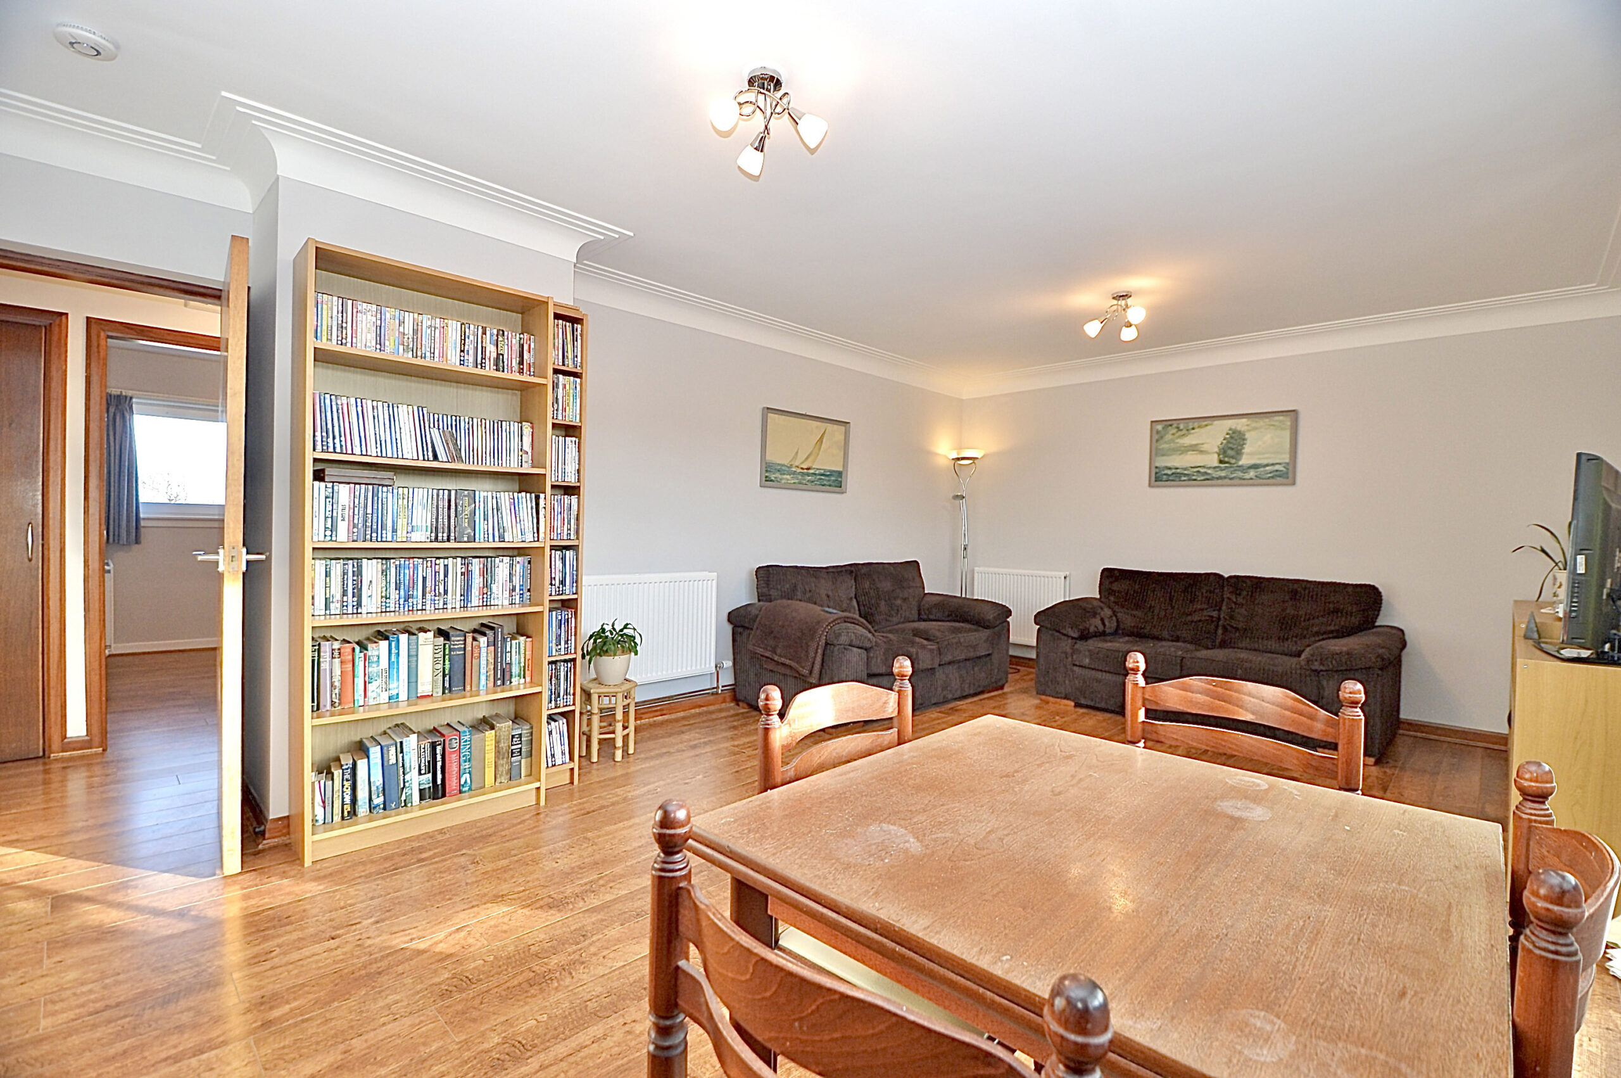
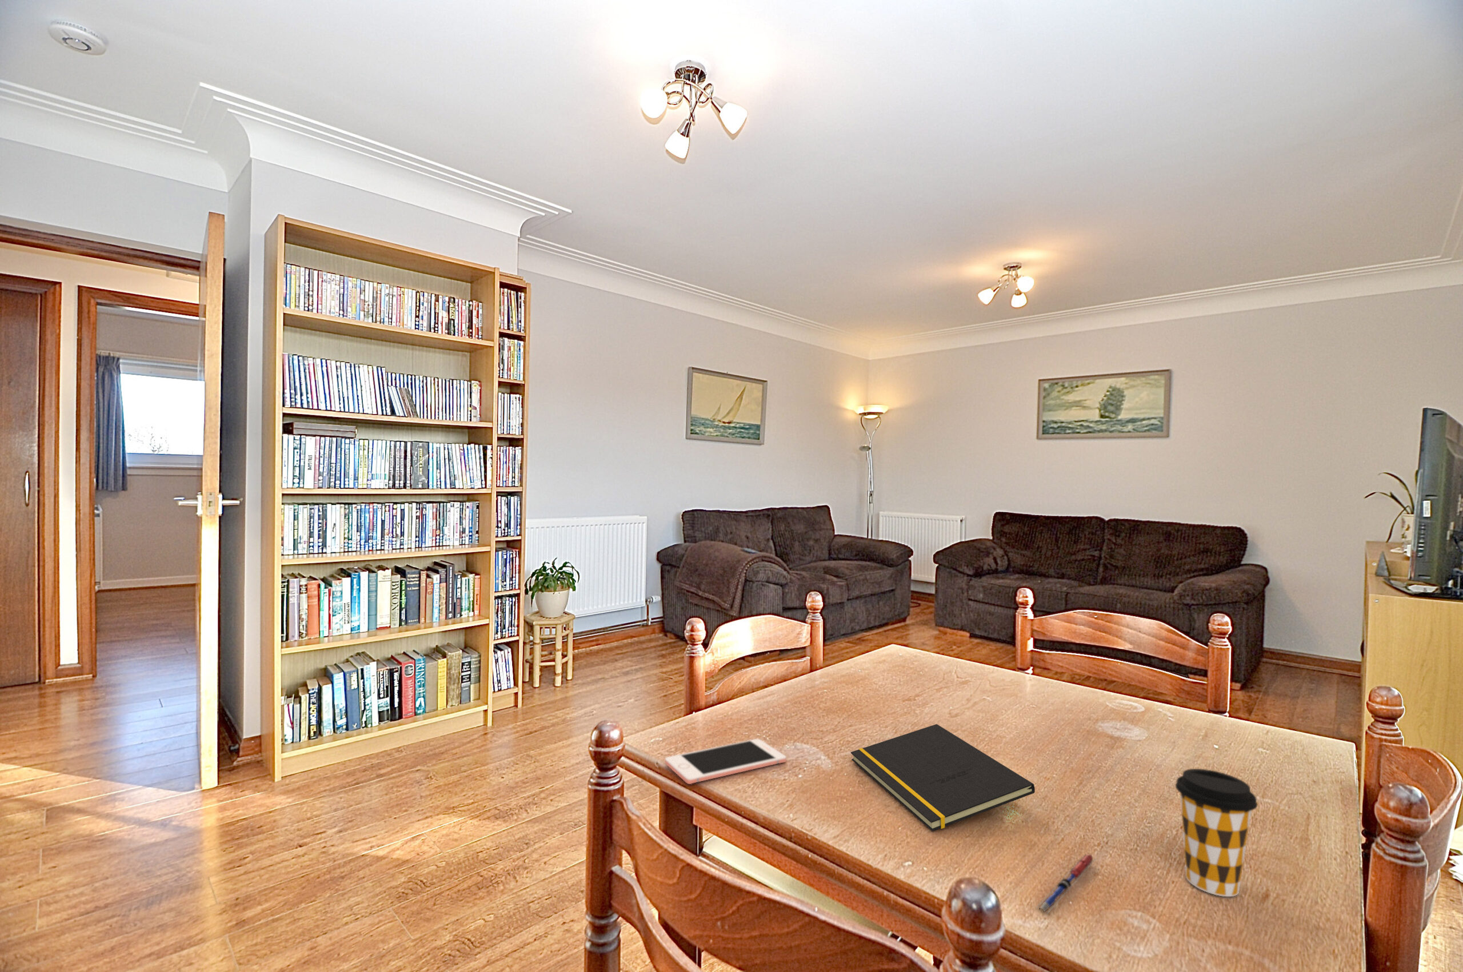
+ coffee cup (1213, 831)
+ pen (1067, 880)
+ notepad (934, 770)
+ cell phone (726, 759)
